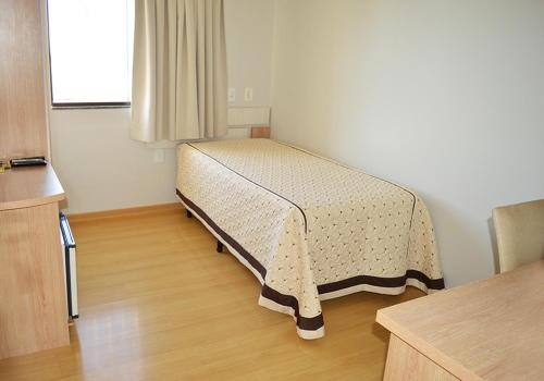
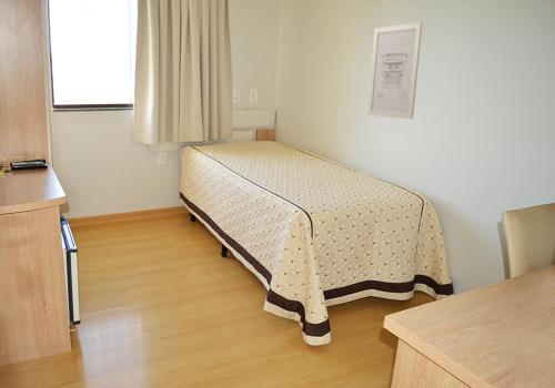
+ wall art (393, 72)
